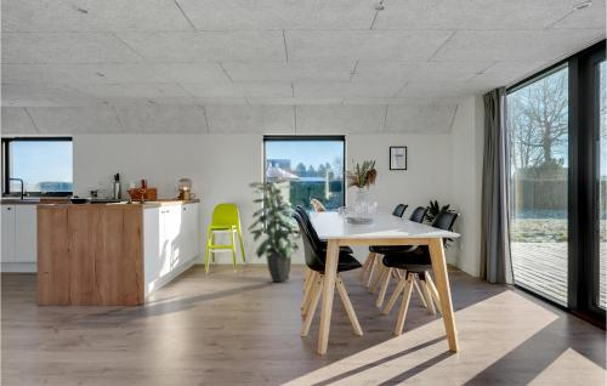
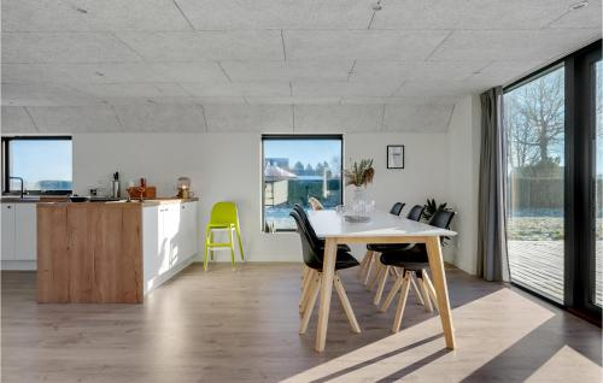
- indoor plant (274, 228)
